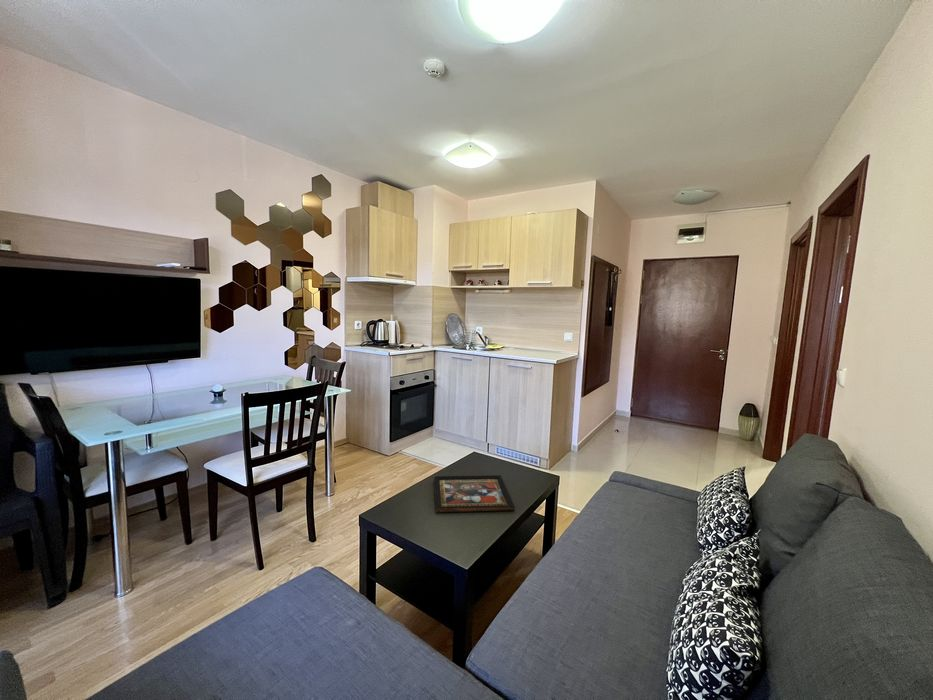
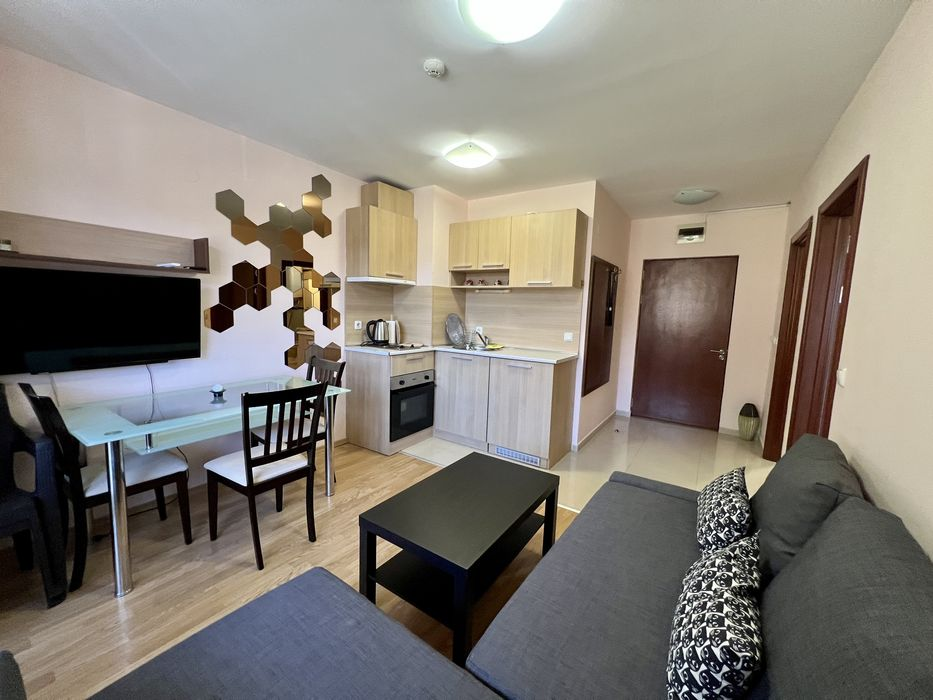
- decorative tray (471, 492)
